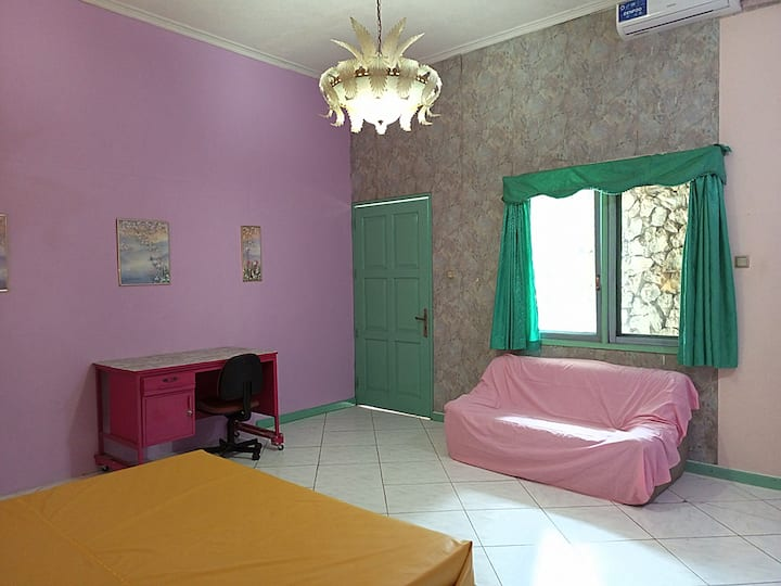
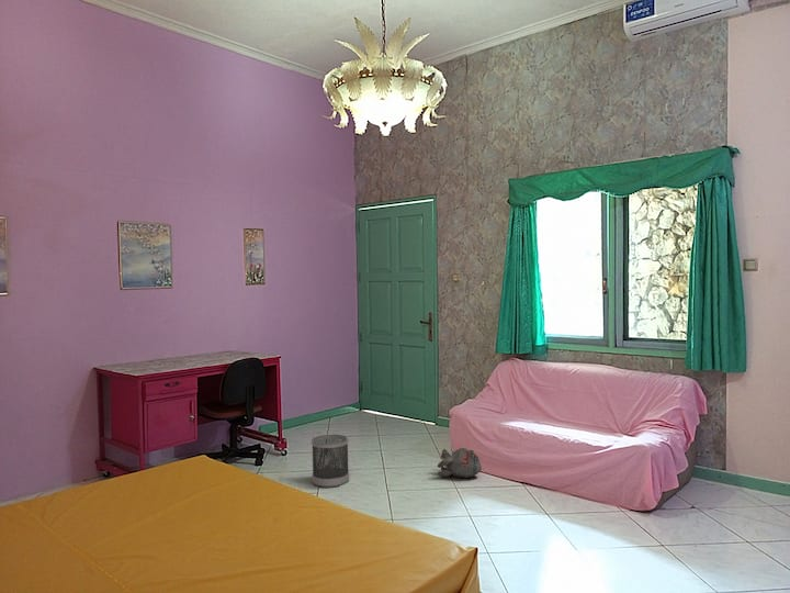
+ plush toy (458, 462)
+ wastebasket (330, 459)
